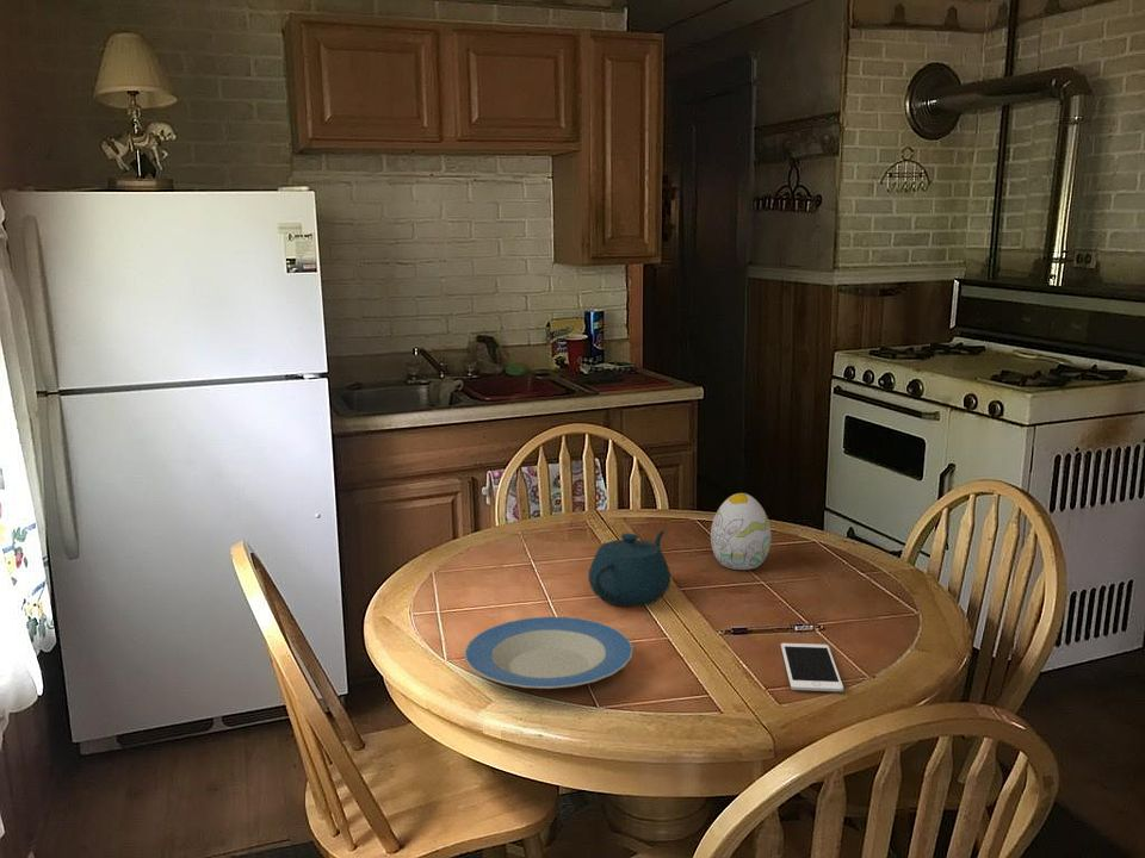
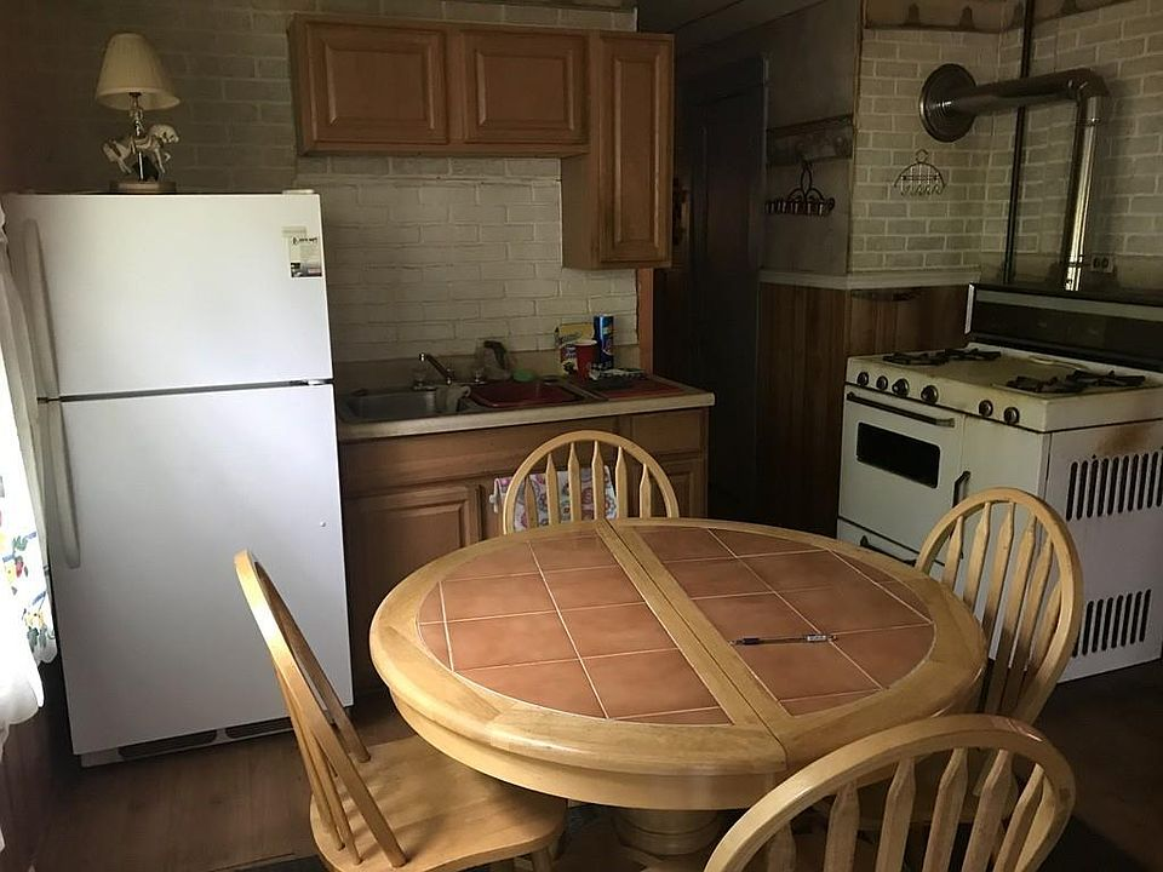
- decorative egg (741, 528)
- cell phone (810, 665)
- plate (549, 658)
- teapot (631, 565)
